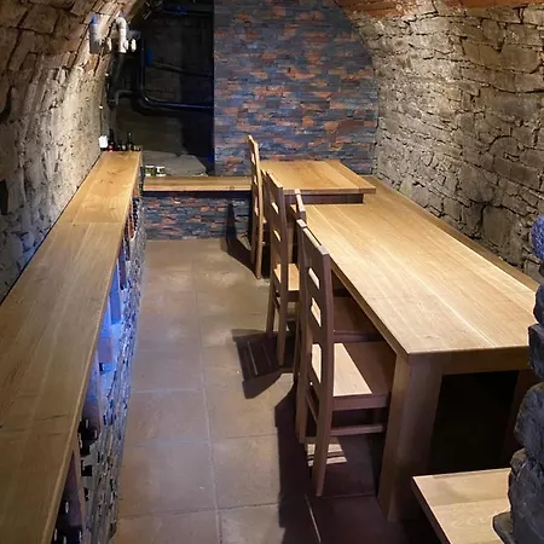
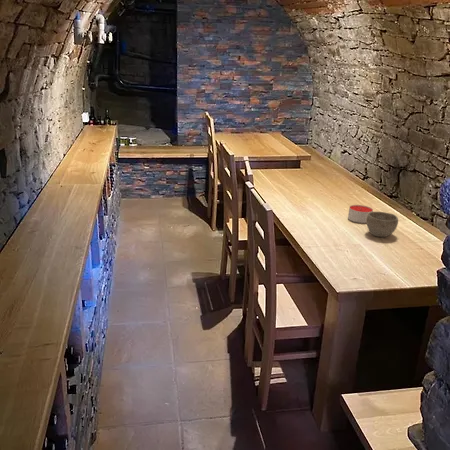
+ candle (360, 213)
+ bowl (381, 225)
